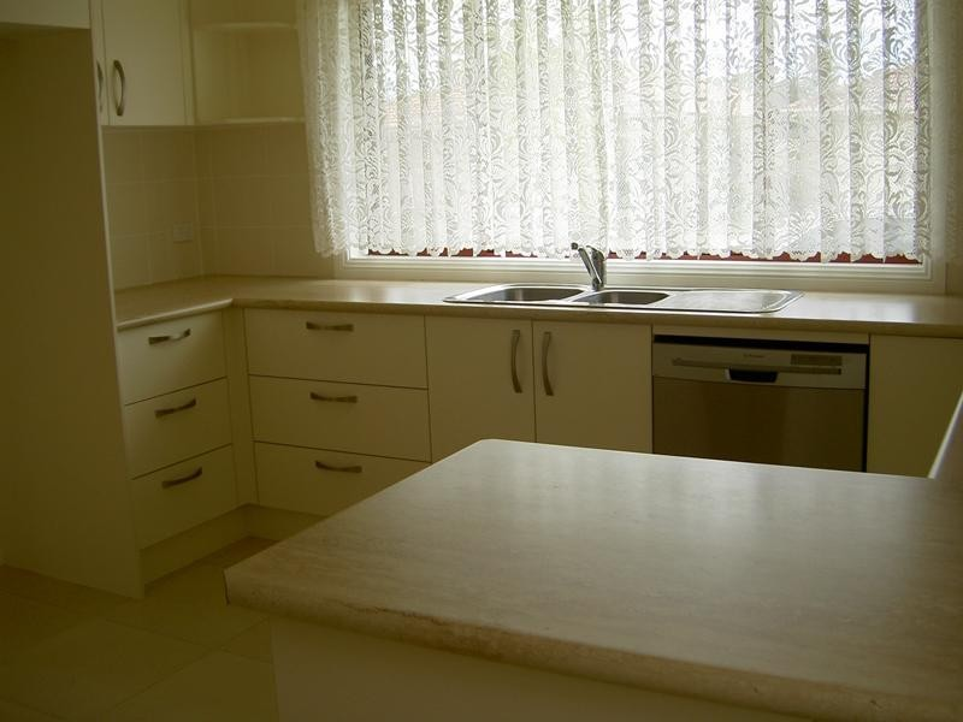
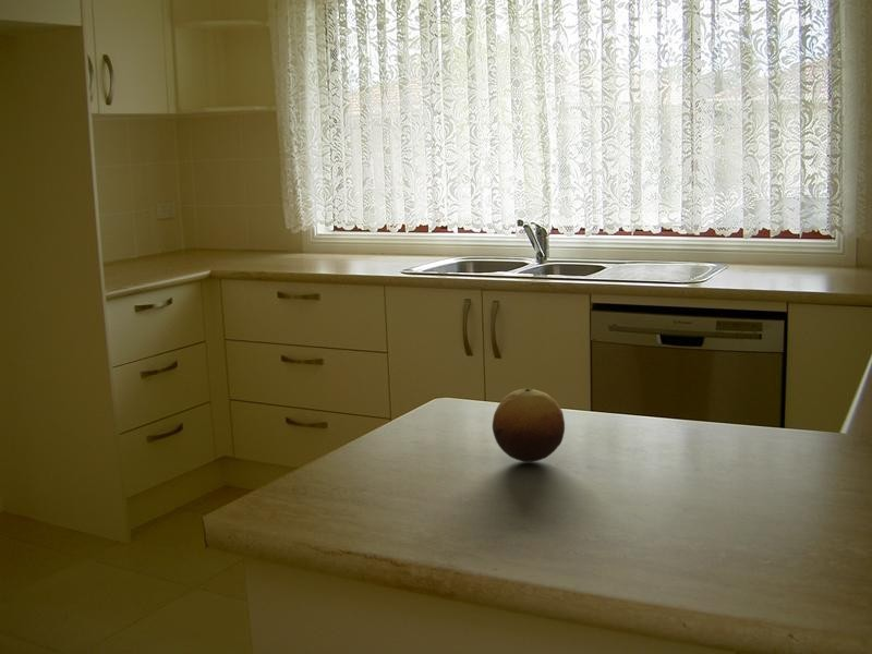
+ fruit (528, 424)
